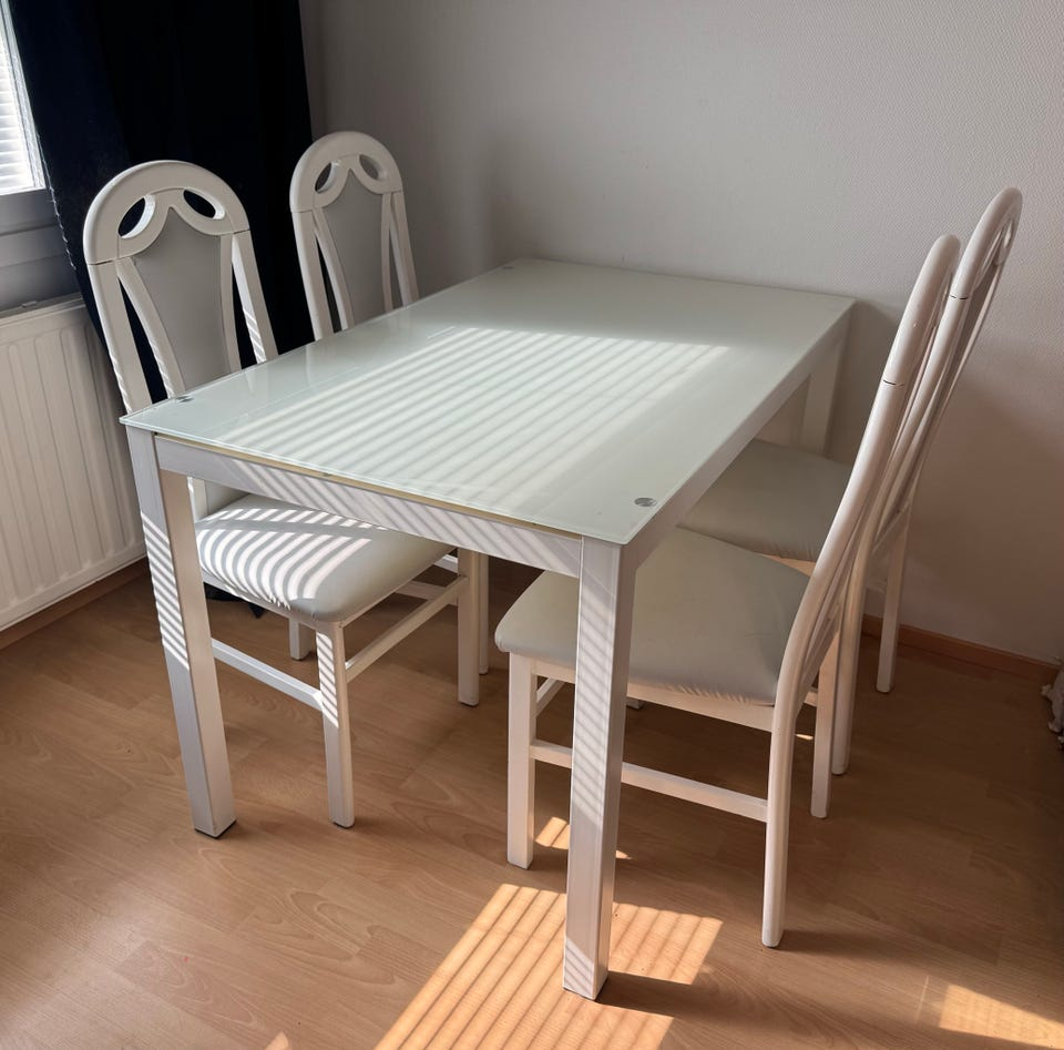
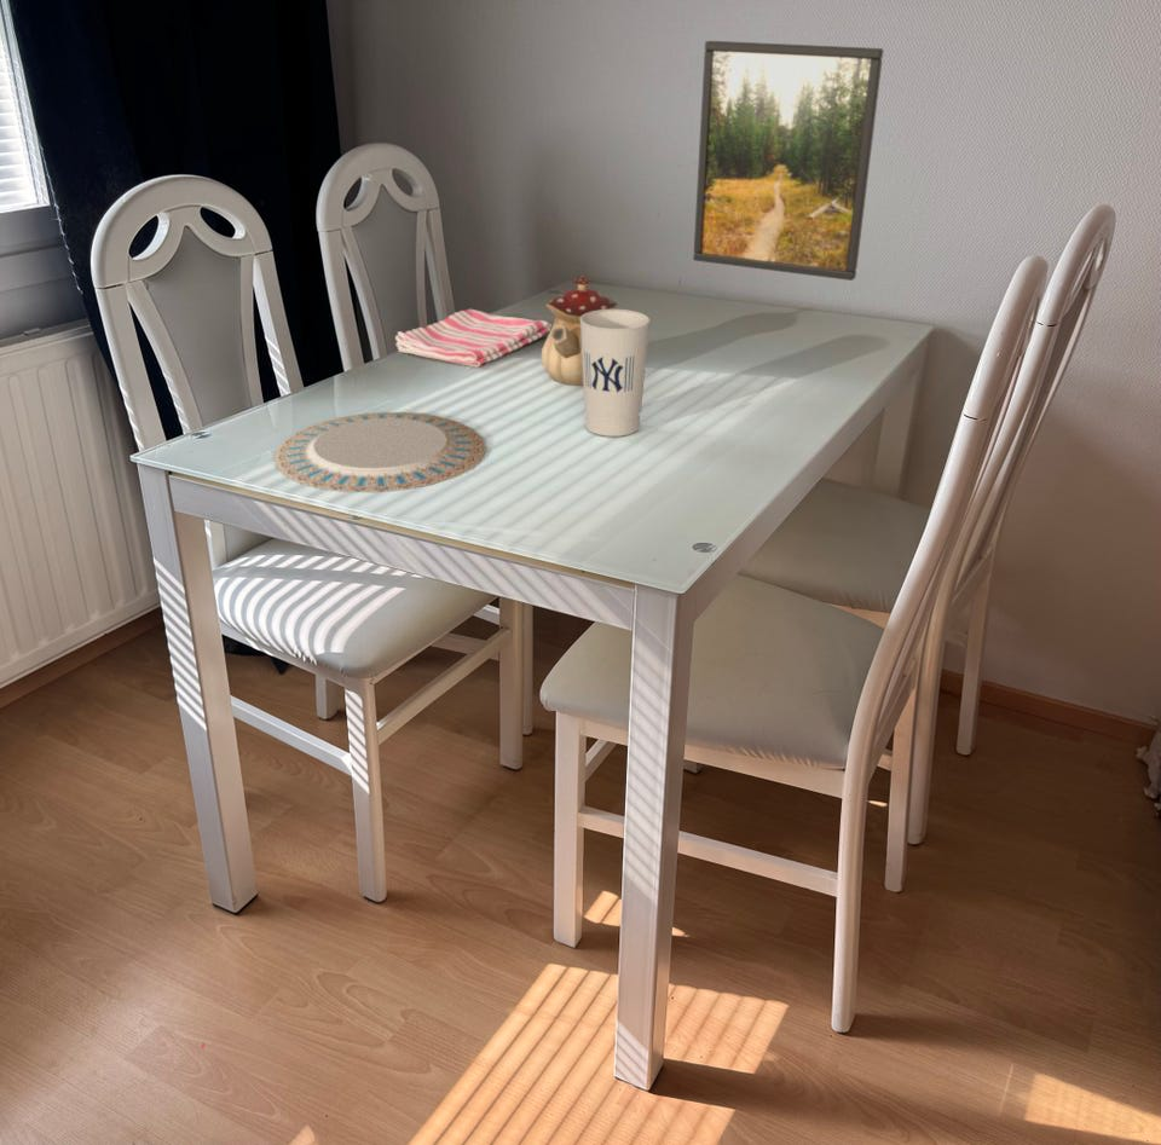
+ teapot (579, 324)
+ chinaware (381, 446)
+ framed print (781, 162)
+ dish towel (475, 332)
+ cup (613, 374)
